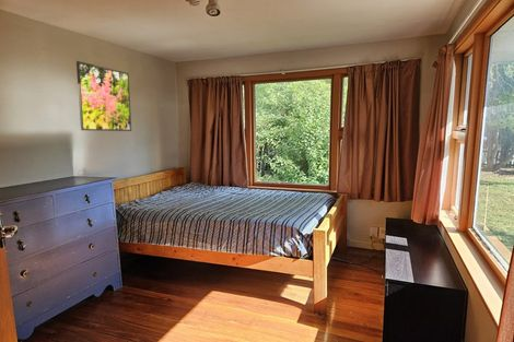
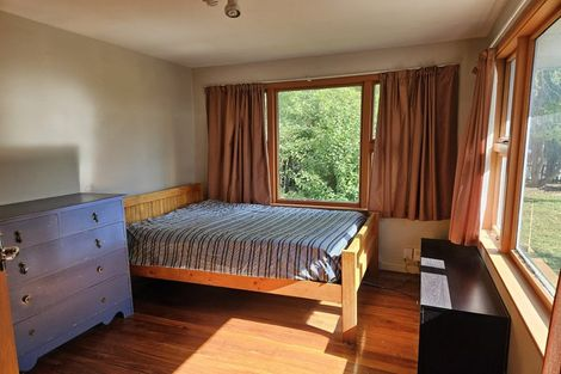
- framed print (106, 99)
